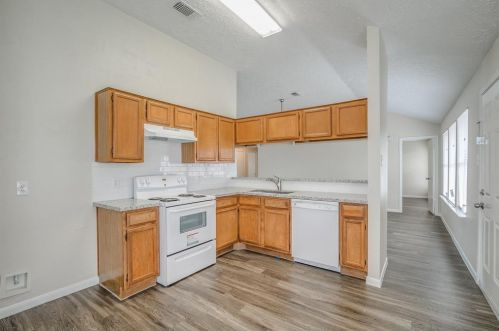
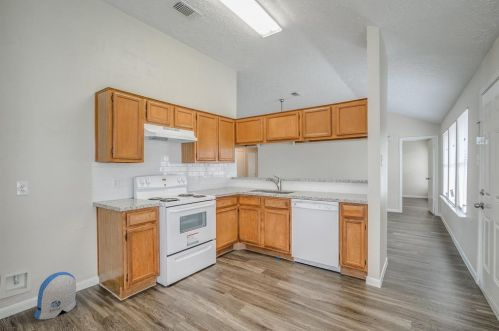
+ sun visor (56, 291)
